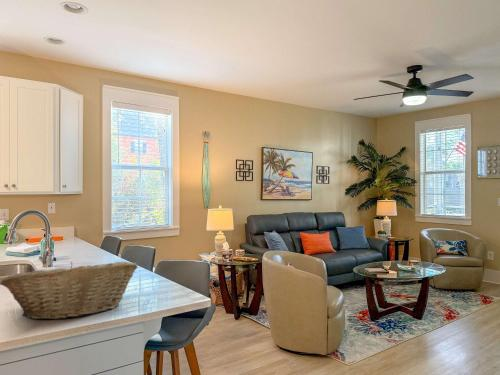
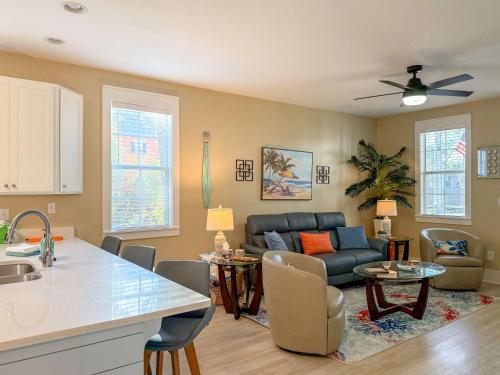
- fruit basket (74, 283)
